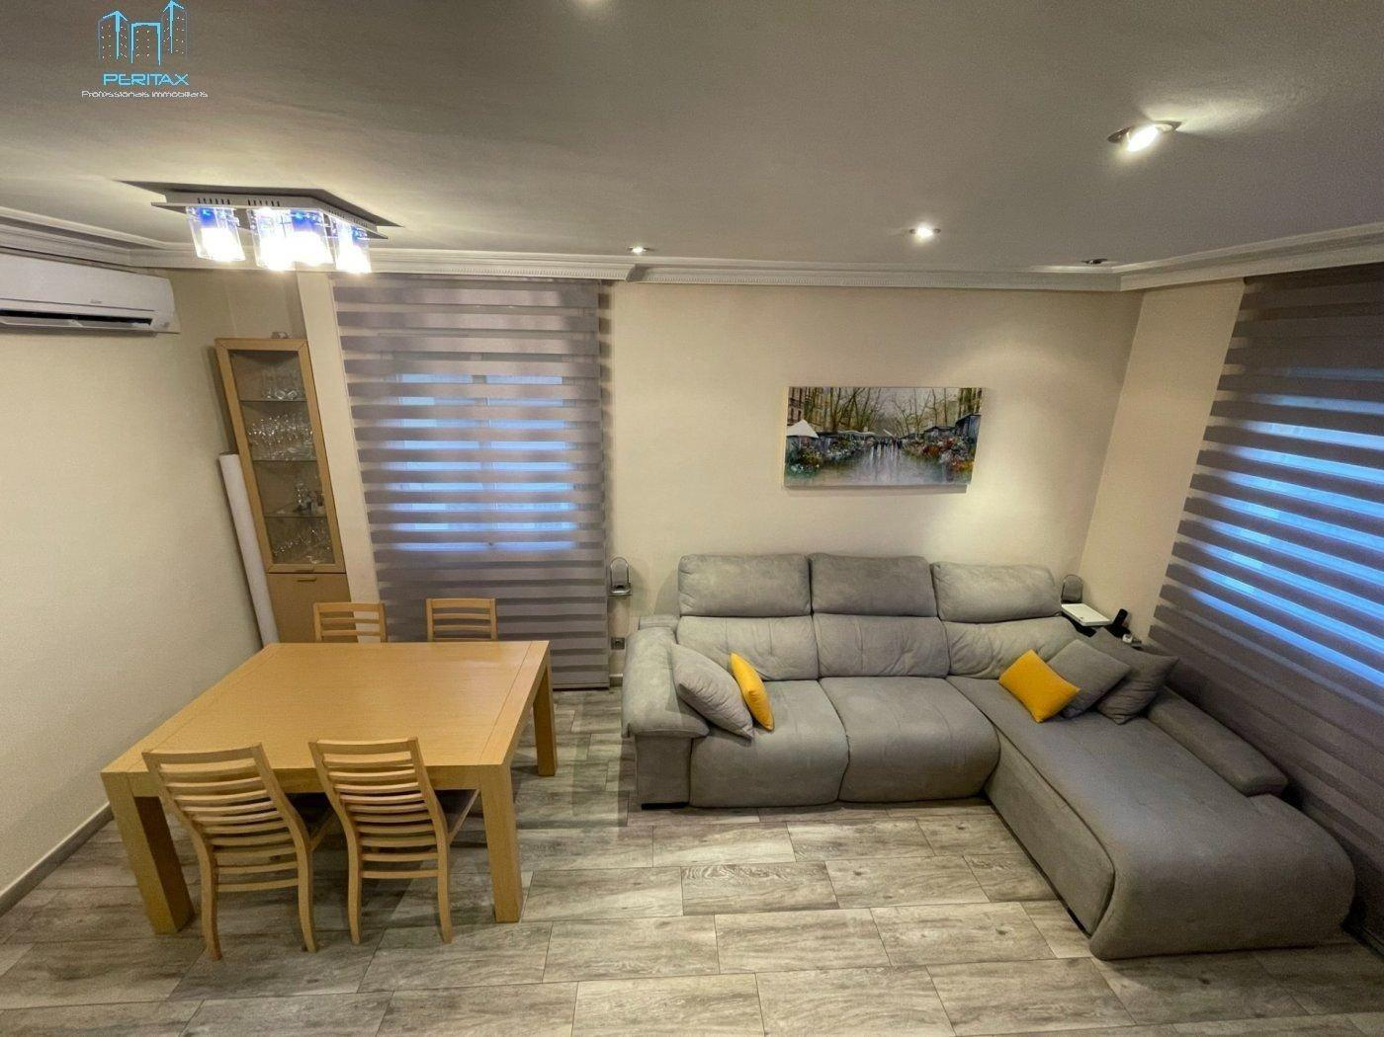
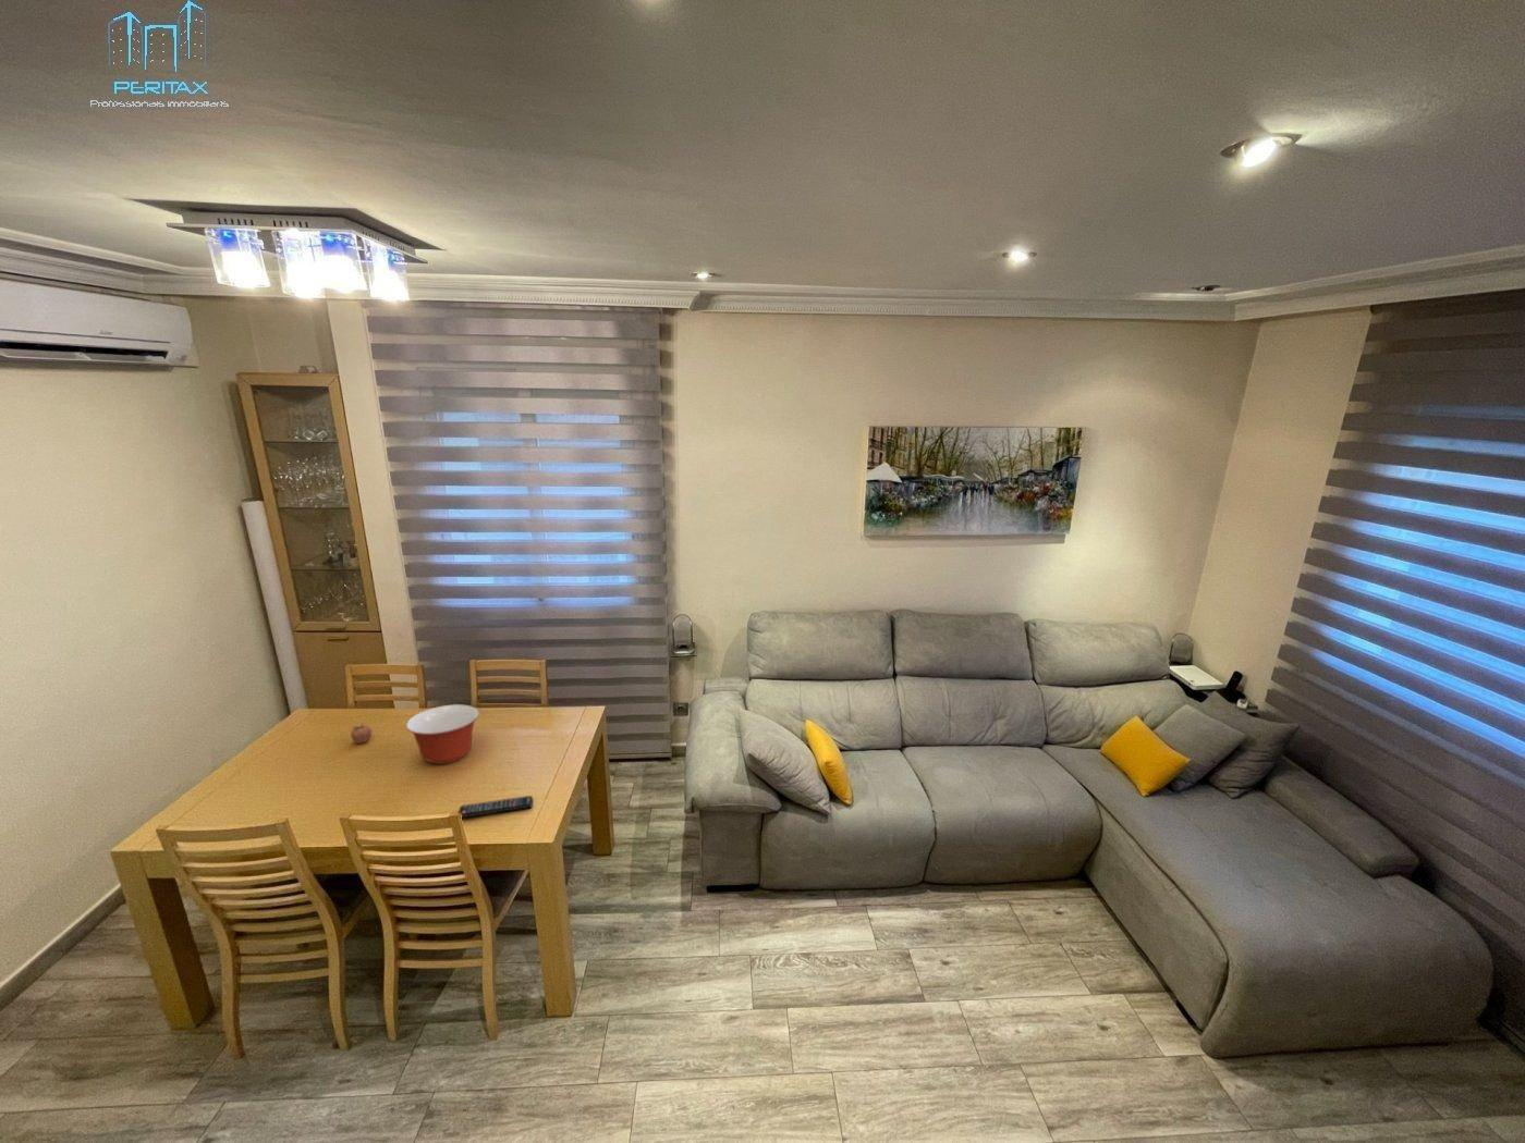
+ mixing bowl (444, 737)
+ fruit (360, 732)
+ remote control (496, 807)
